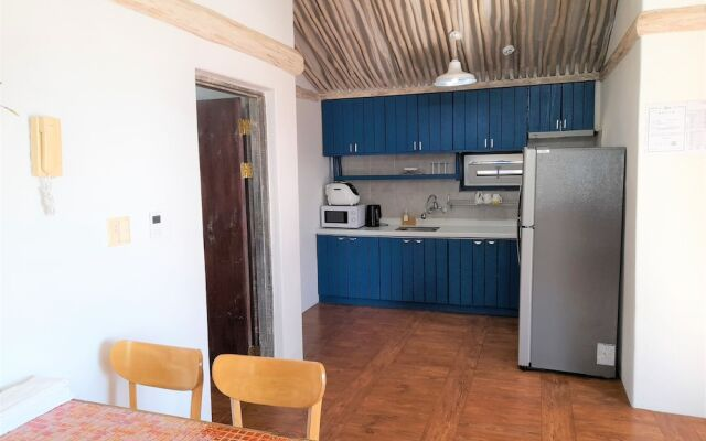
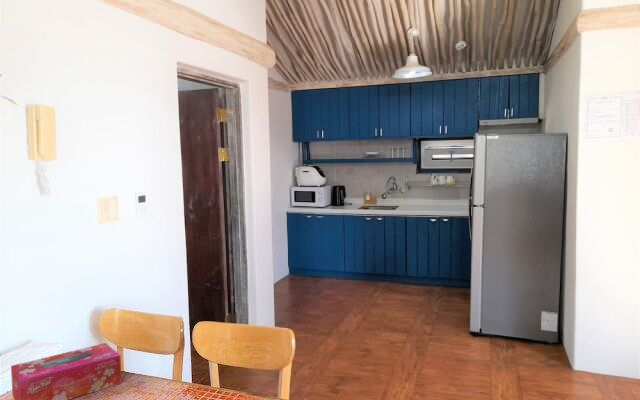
+ tissue box (67, 374)
